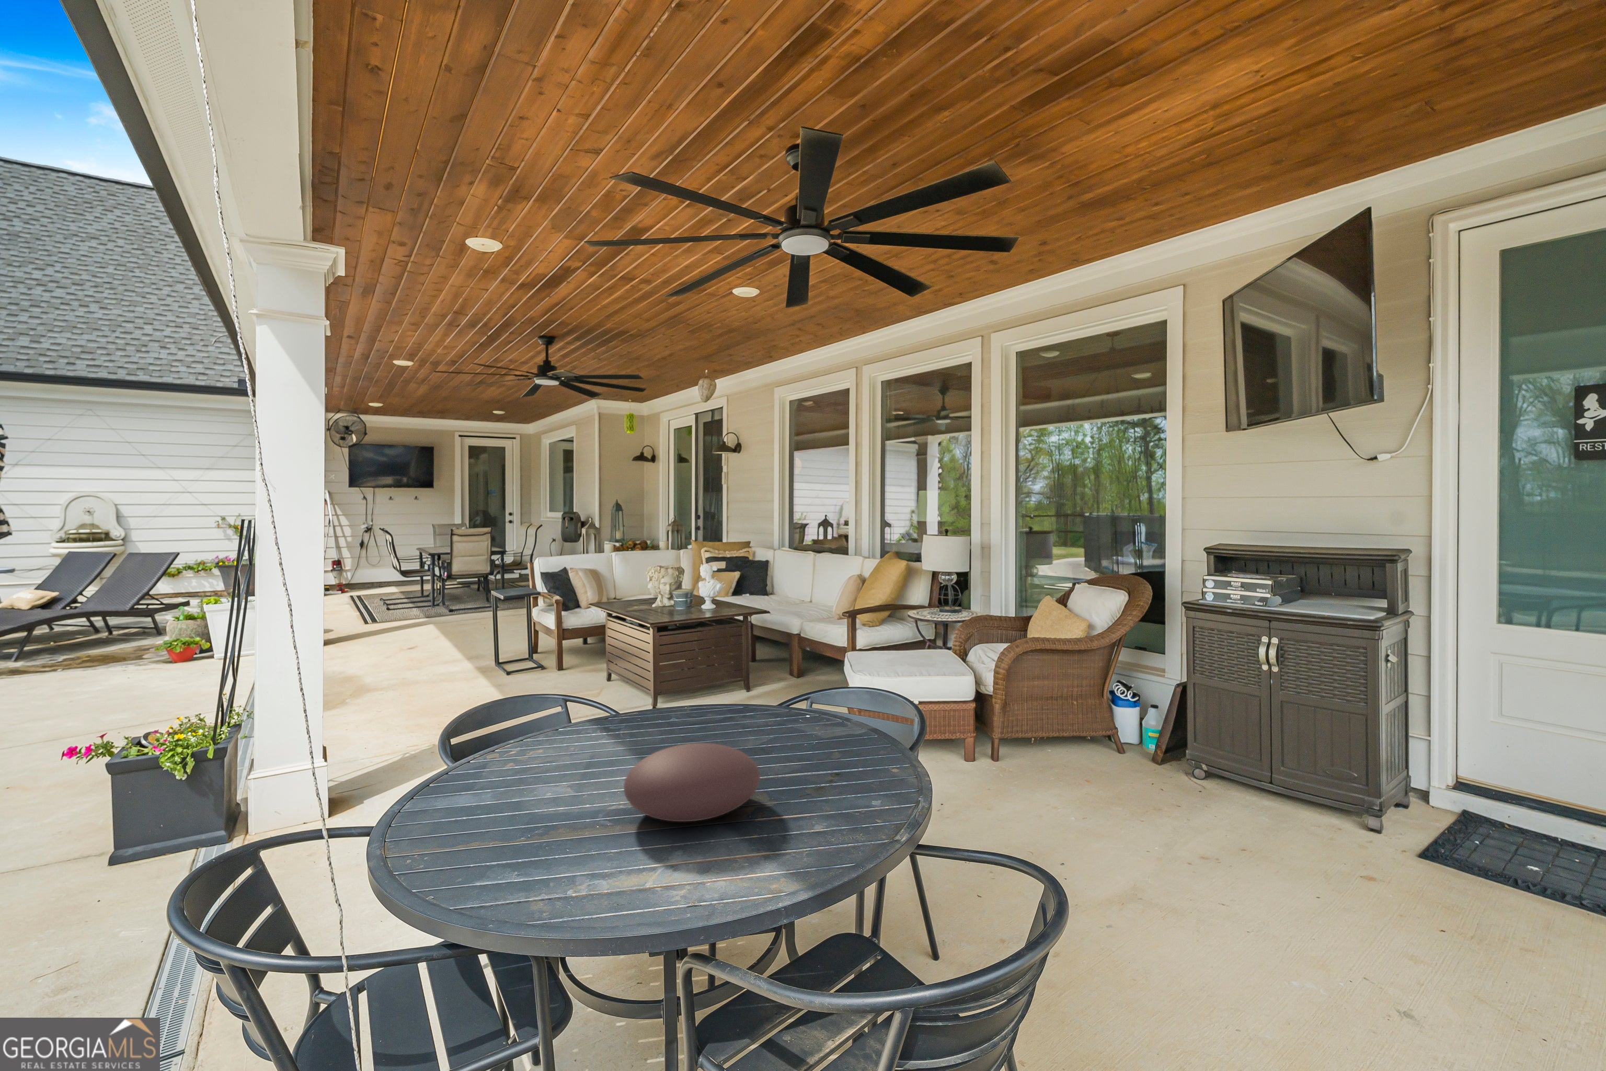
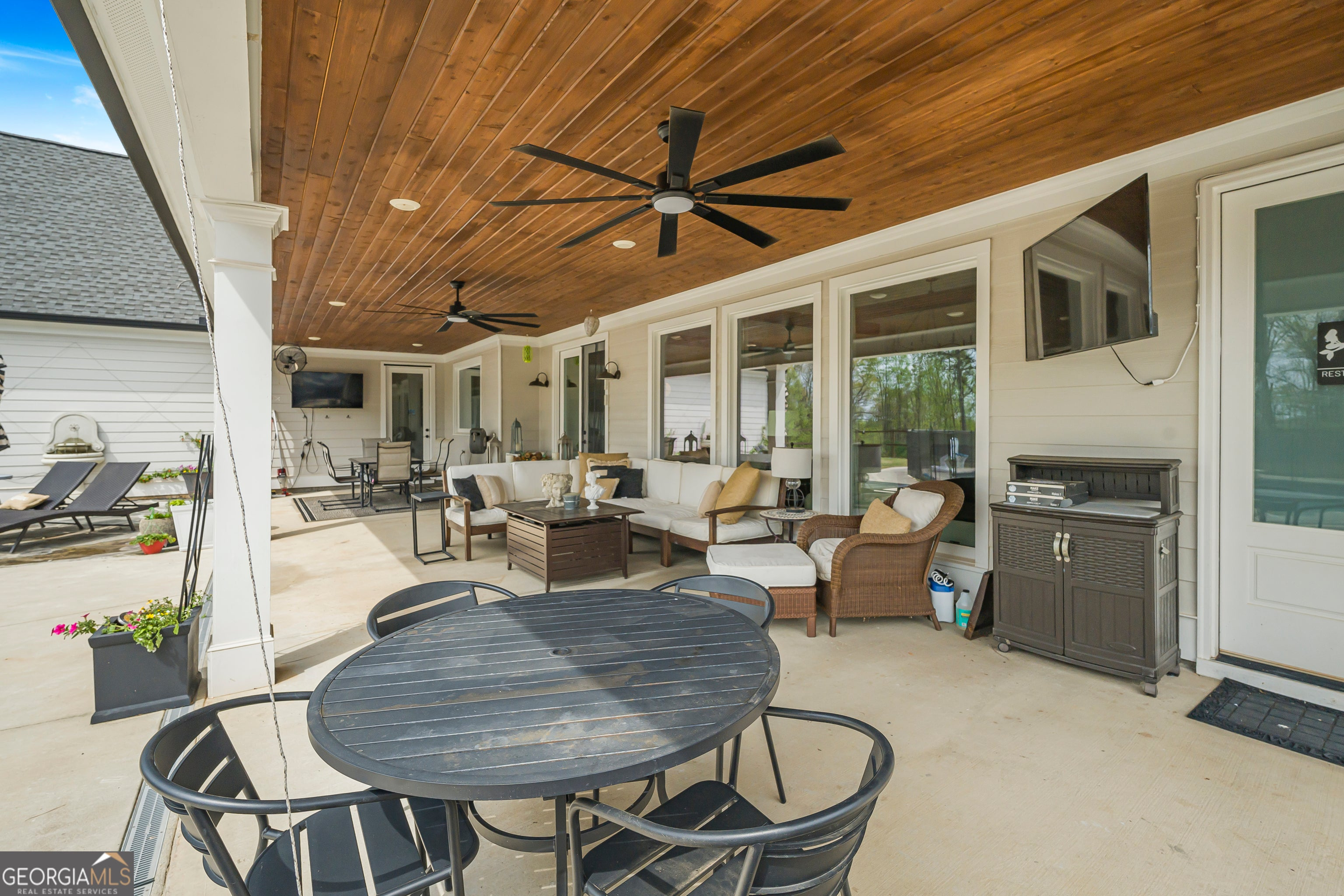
- decorative bowl (693, 779)
